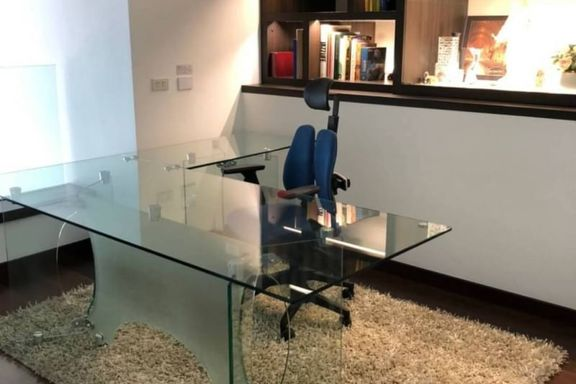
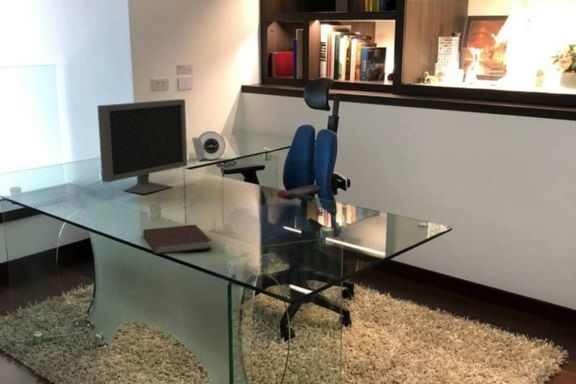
+ monitor (146, 146)
+ notebook (176, 238)
+ alarm clock (209, 145)
